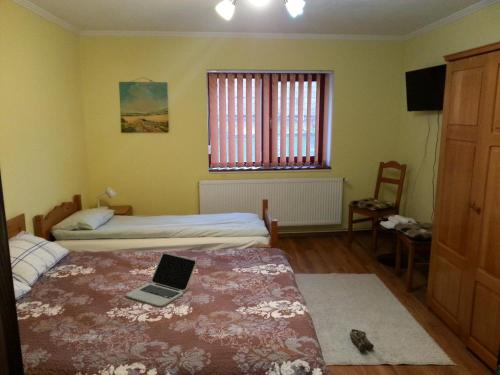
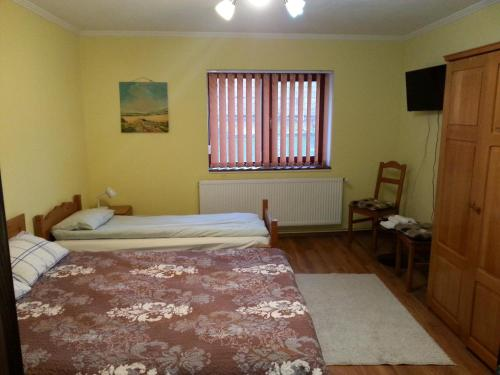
- laptop (162, 277)
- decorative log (361, 338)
